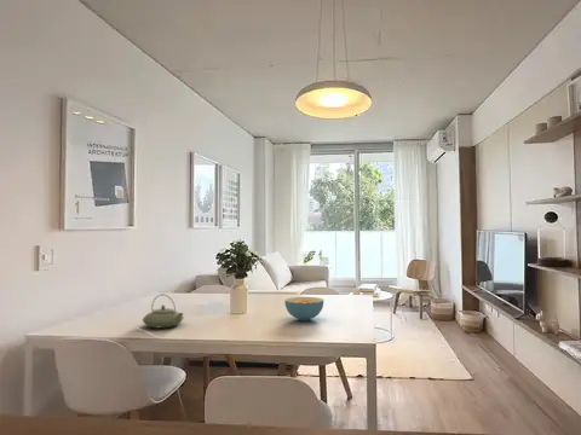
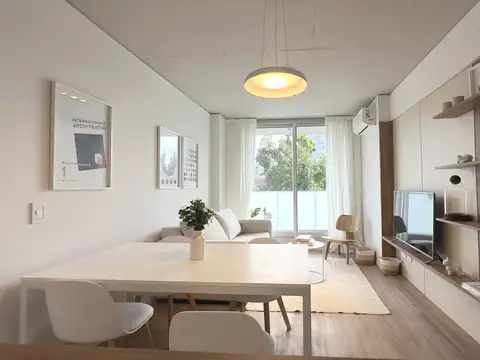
- cereal bowl (304, 309)
- teapot (165, 309)
